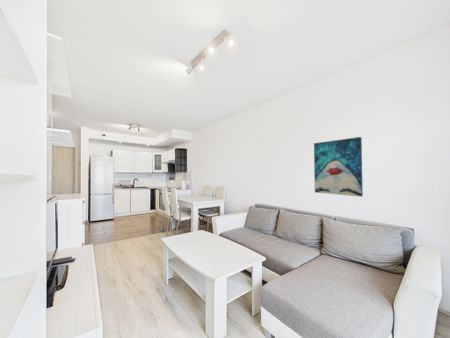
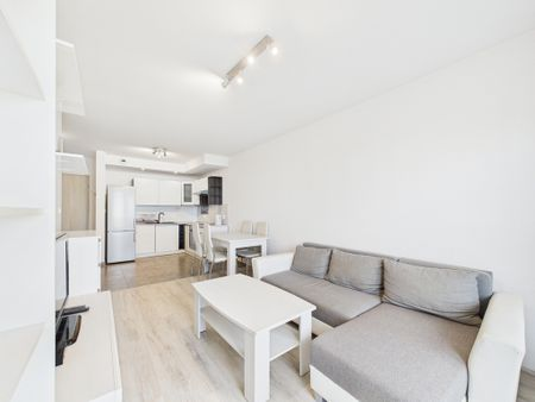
- wall art (336, 167)
